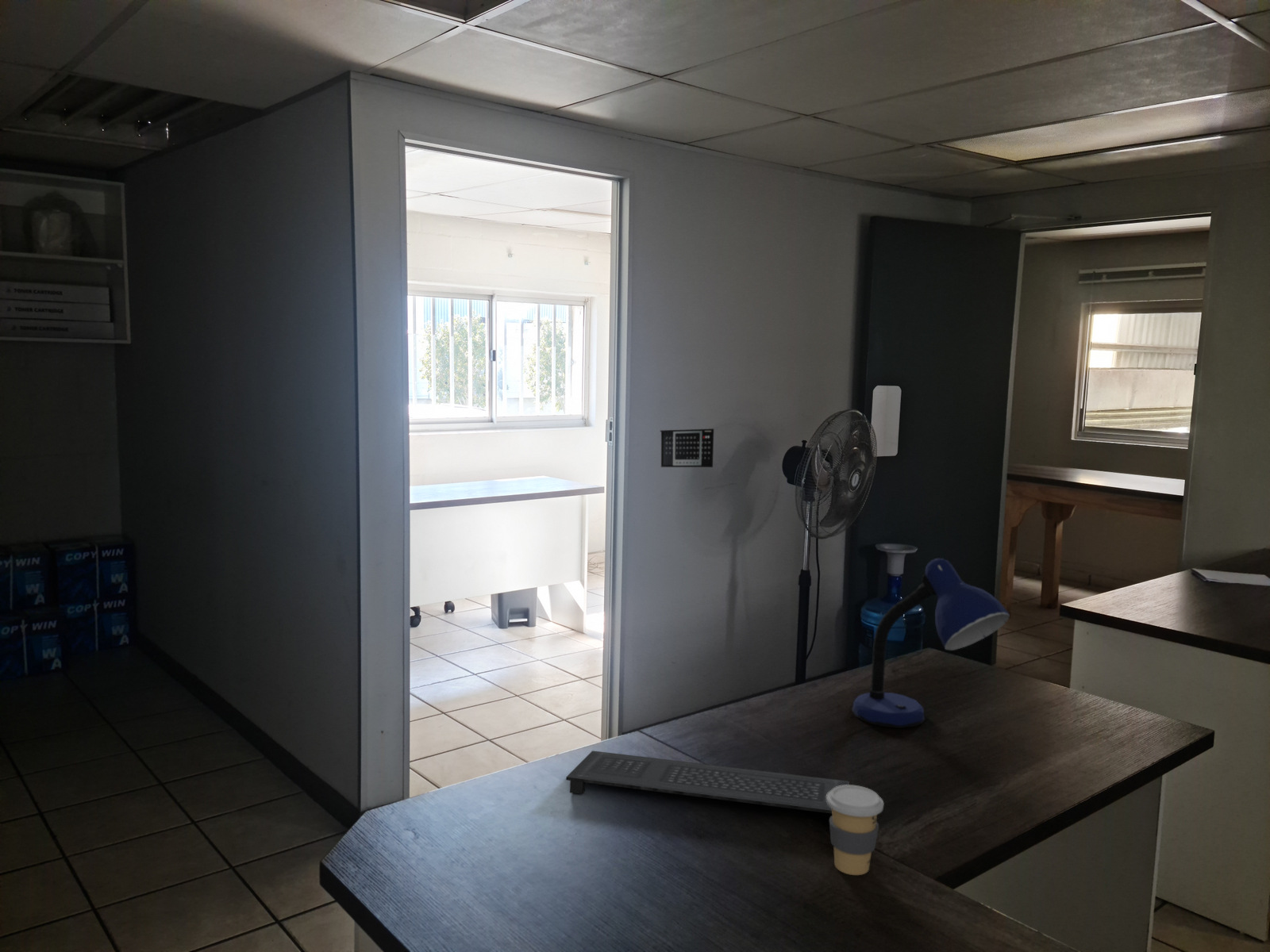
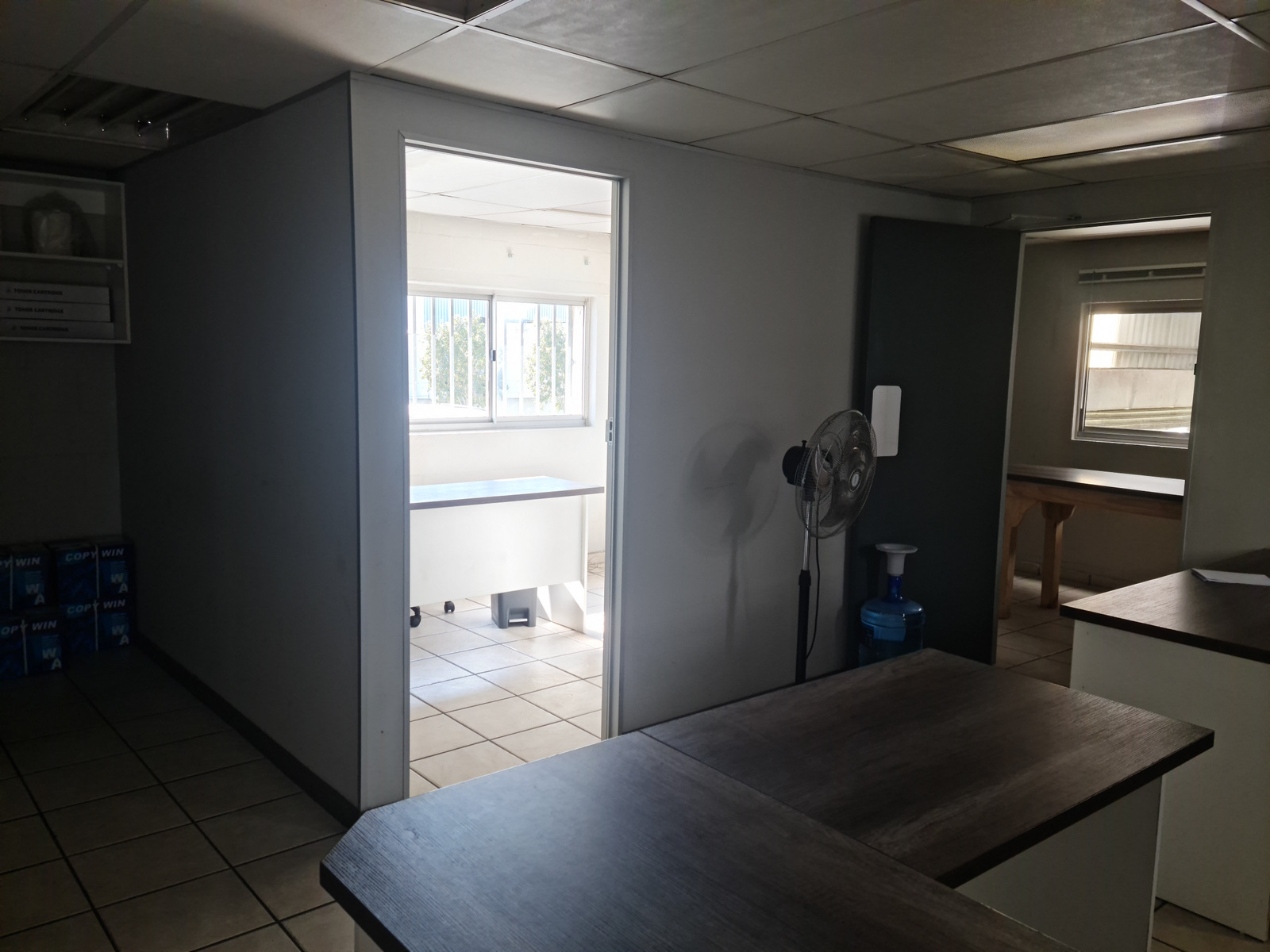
- coffee cup (853, 831)
- desk lamp (939, 637)
- keyboard (710, 781)
- calendar (687, 449)
